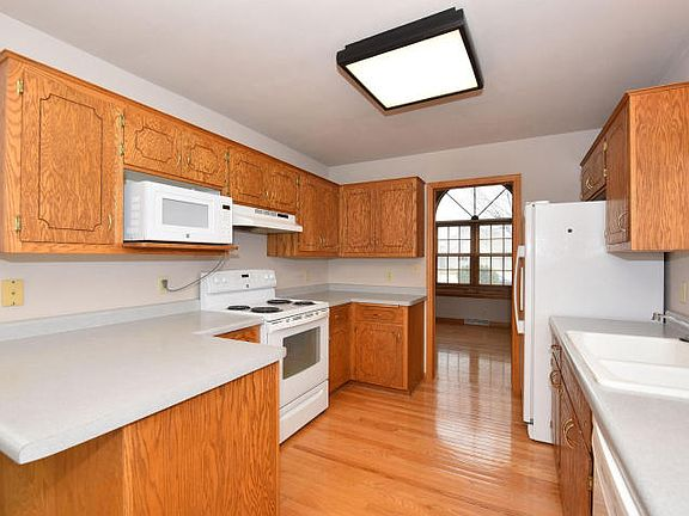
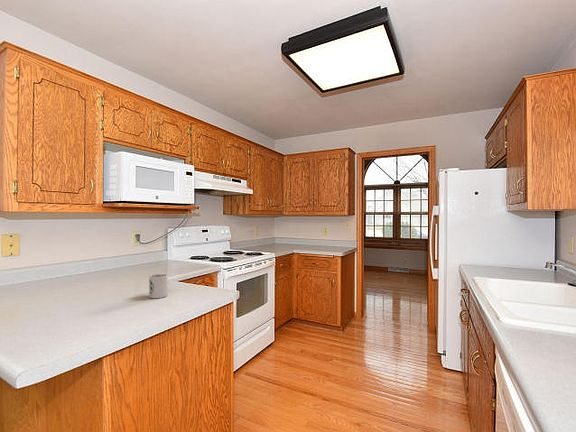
+ mug (157, 285)
